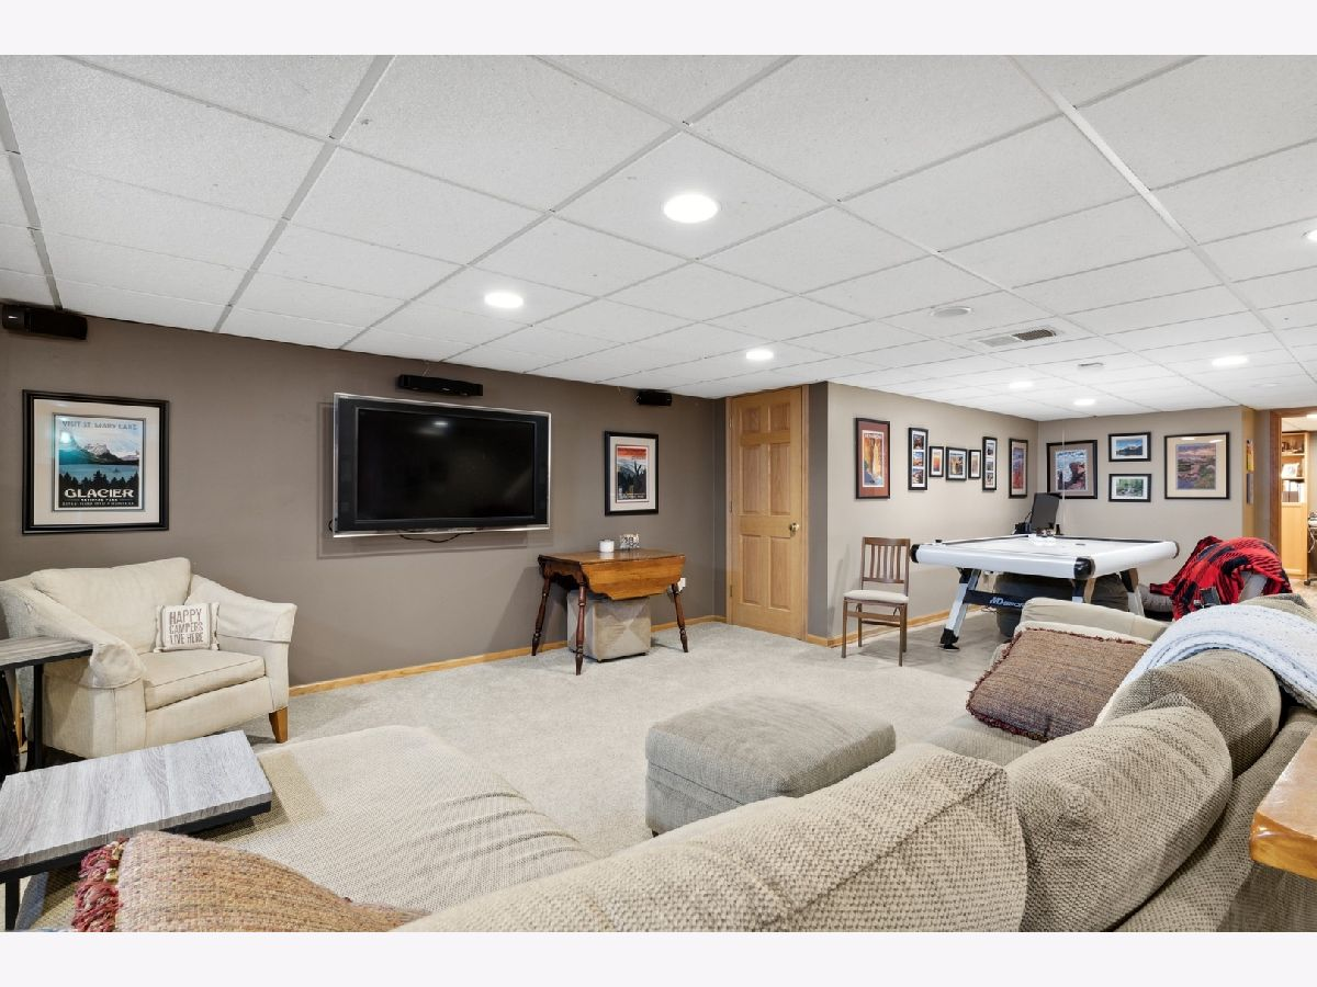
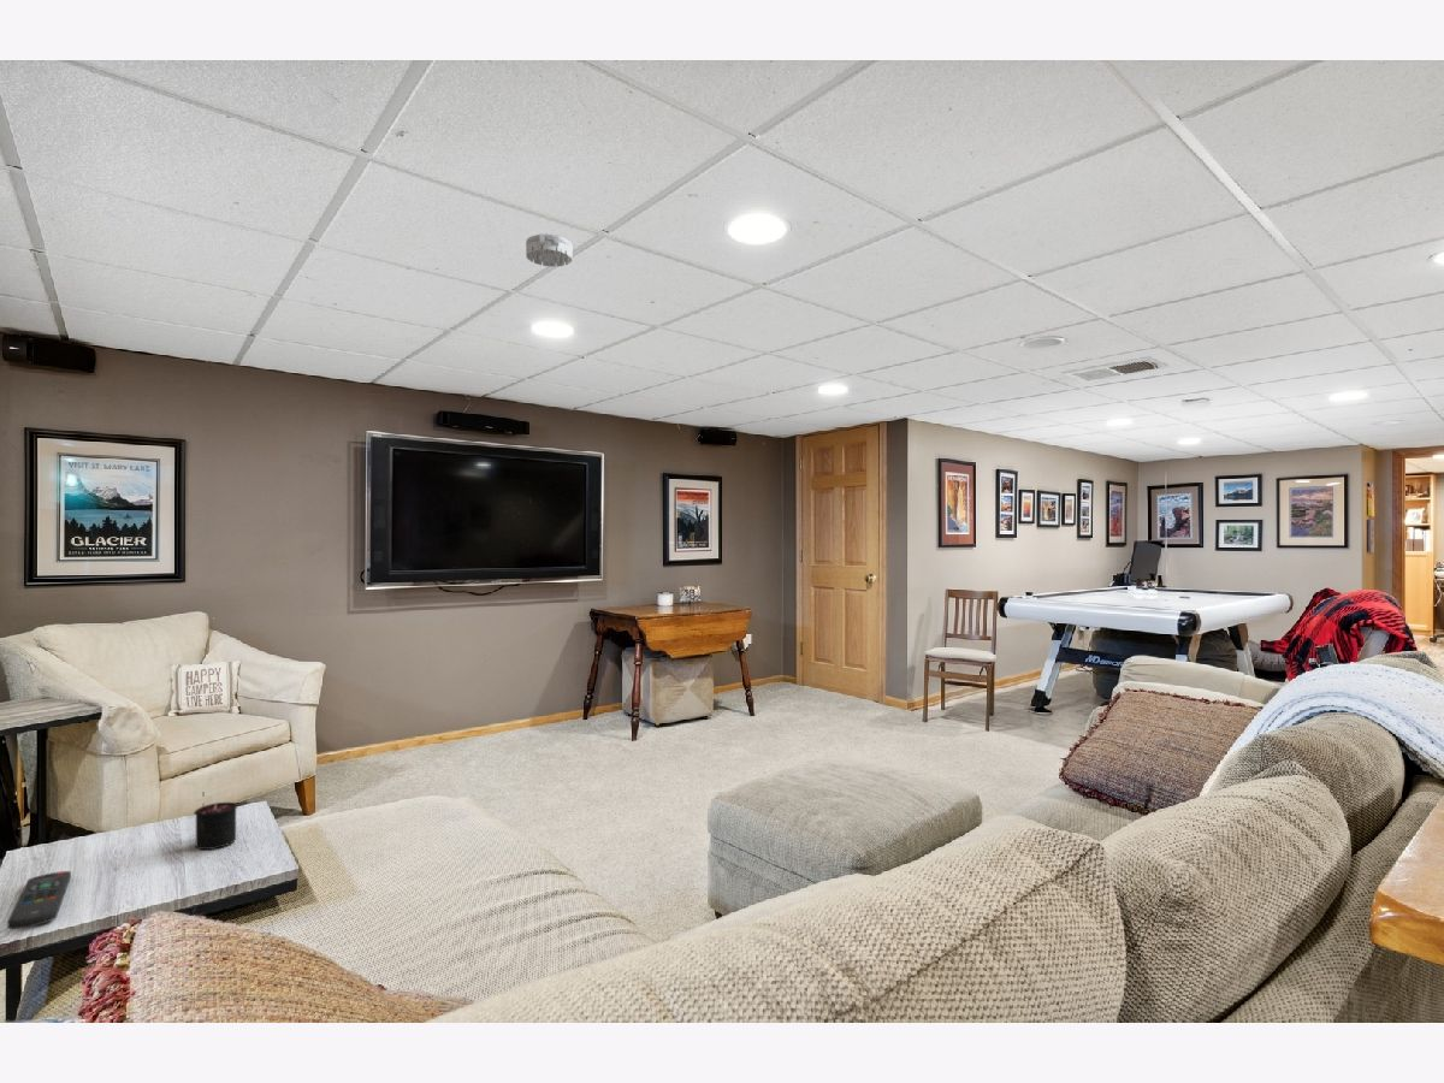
+ candle (215, 817)
+ remote control (41, 896)
+ smoke detector (549, 249)
